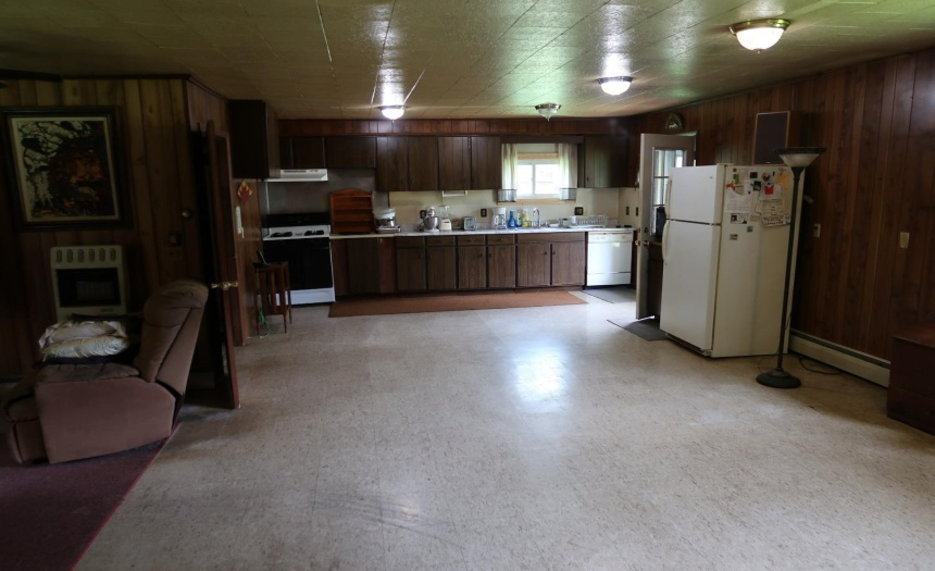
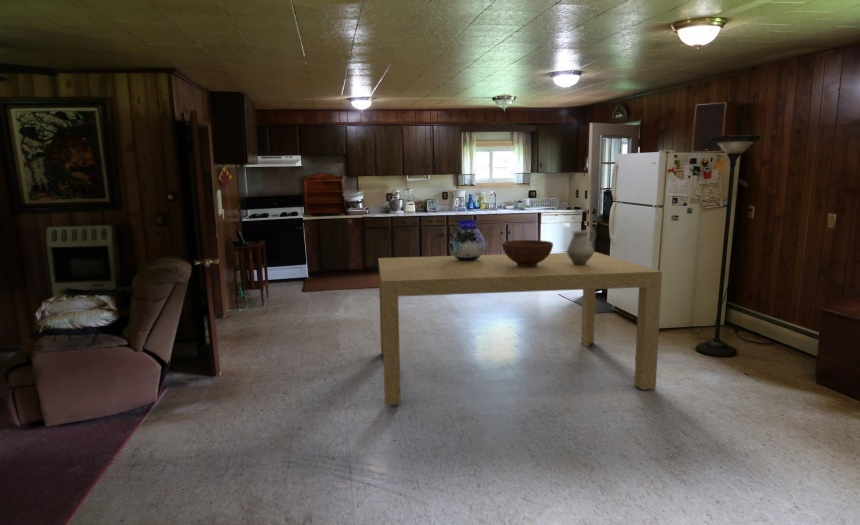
+ fruit bowl (527, 253)
+ dining table (504, 292)
+ pitcher (580, 246)
+ vase (467, 240)
